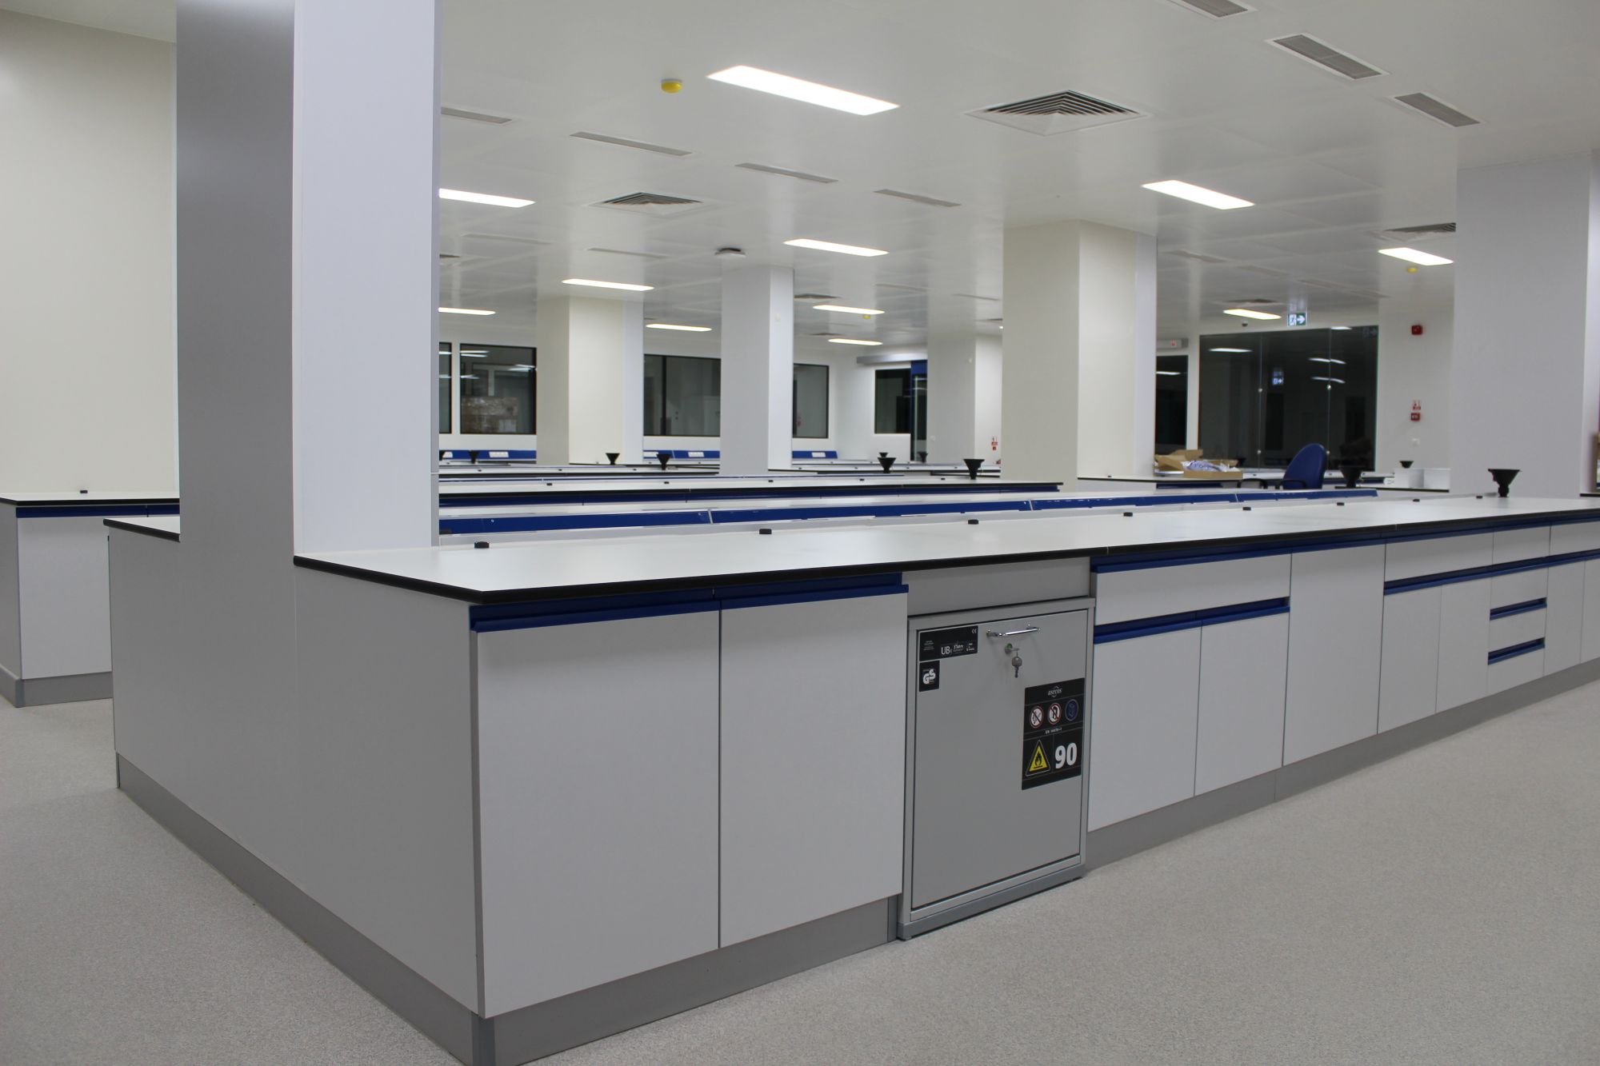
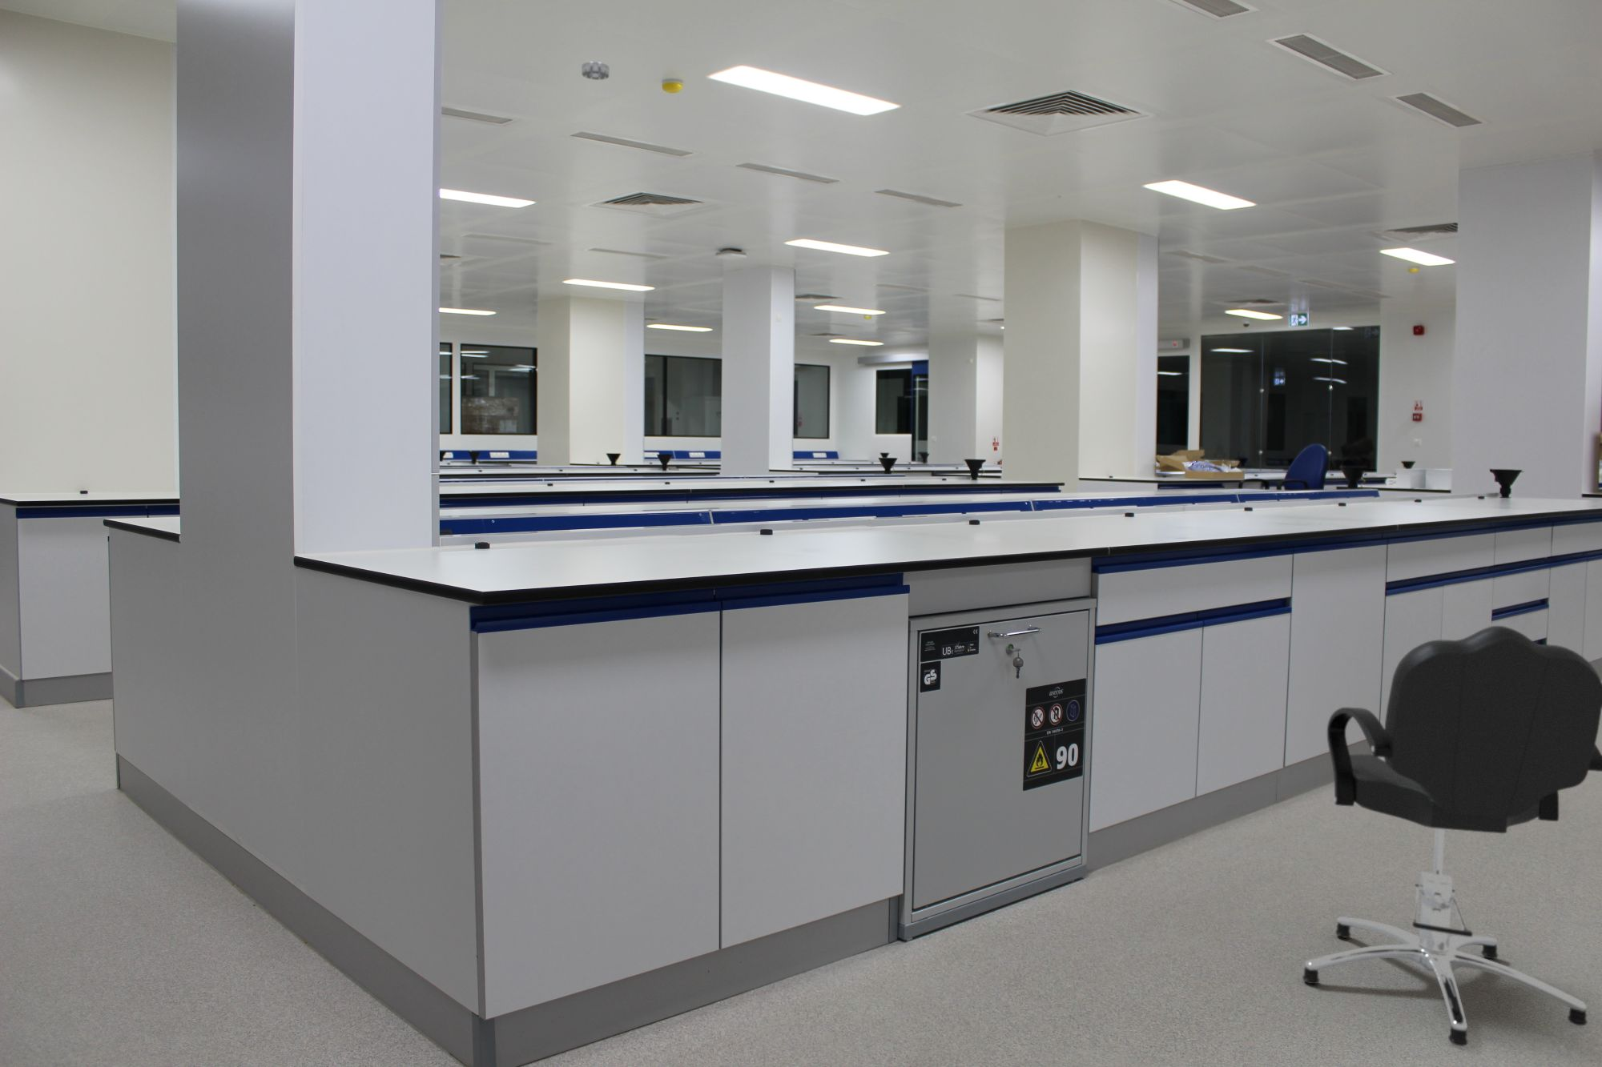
+ smoke detector (596, 69)
+ office chair (1440, 803)
